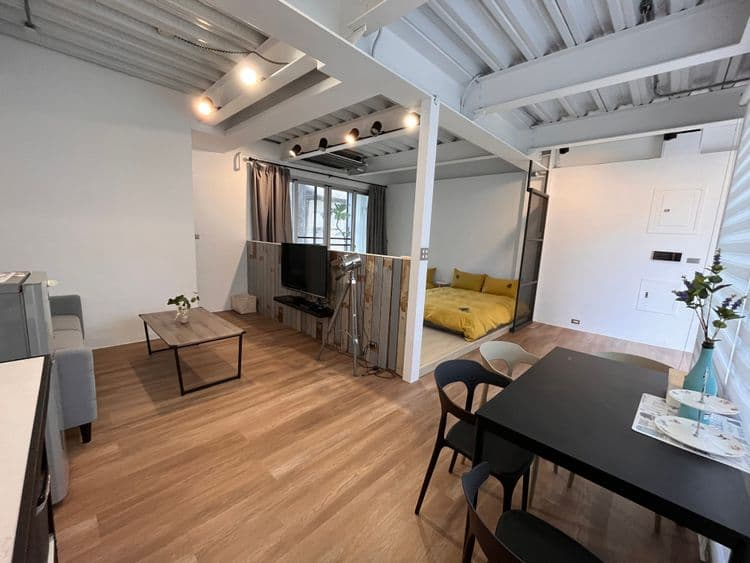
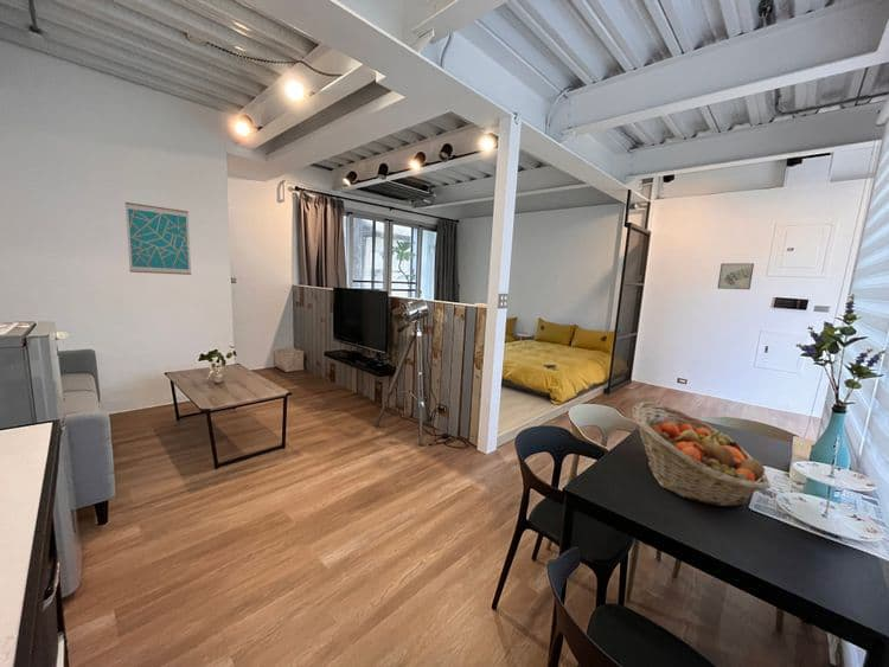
+ wall art (160, 240)
+ wall art (735, 276)
+ fruit basket (692, 448)
